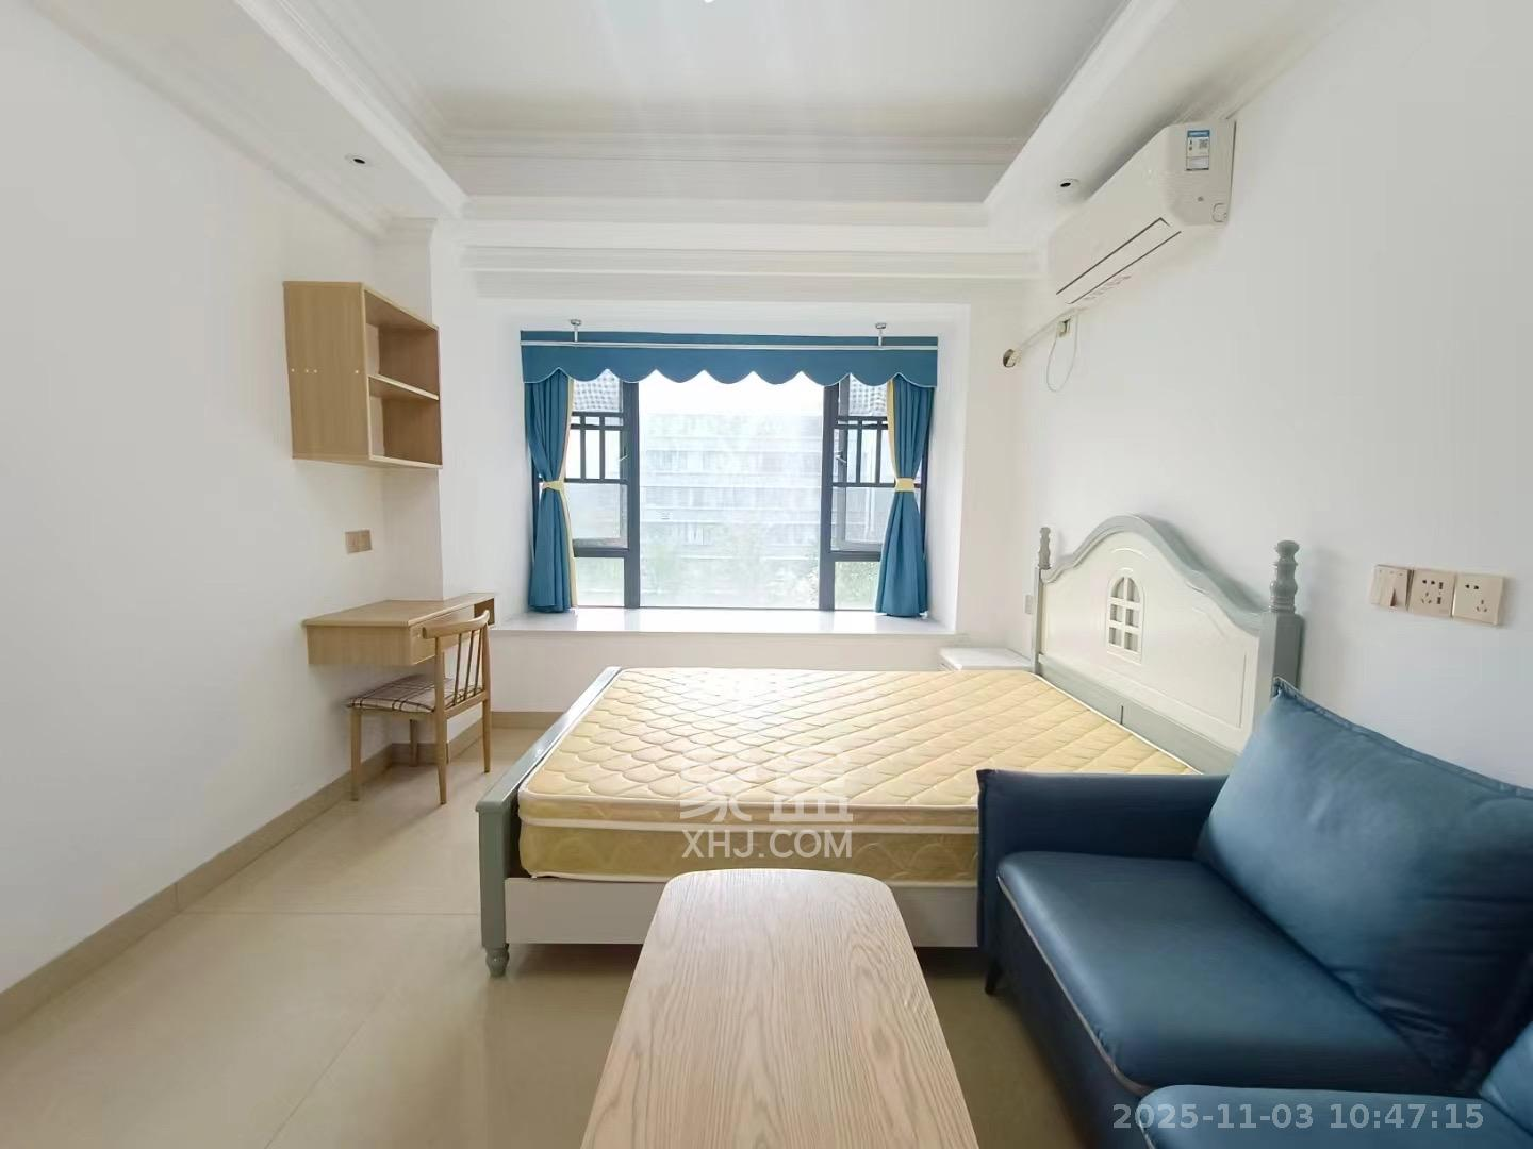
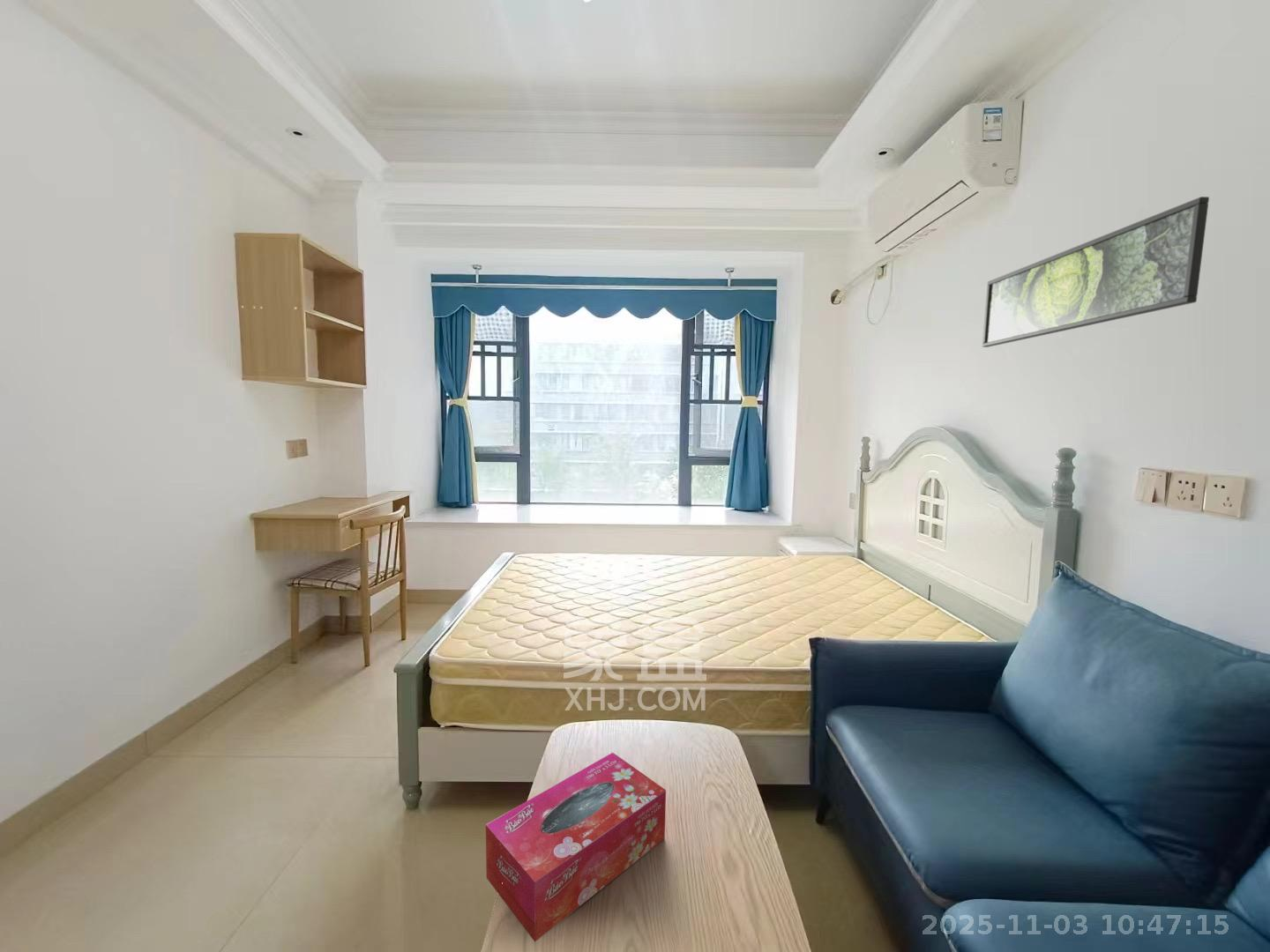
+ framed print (1069, 289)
+ tissue box (579, 831)
